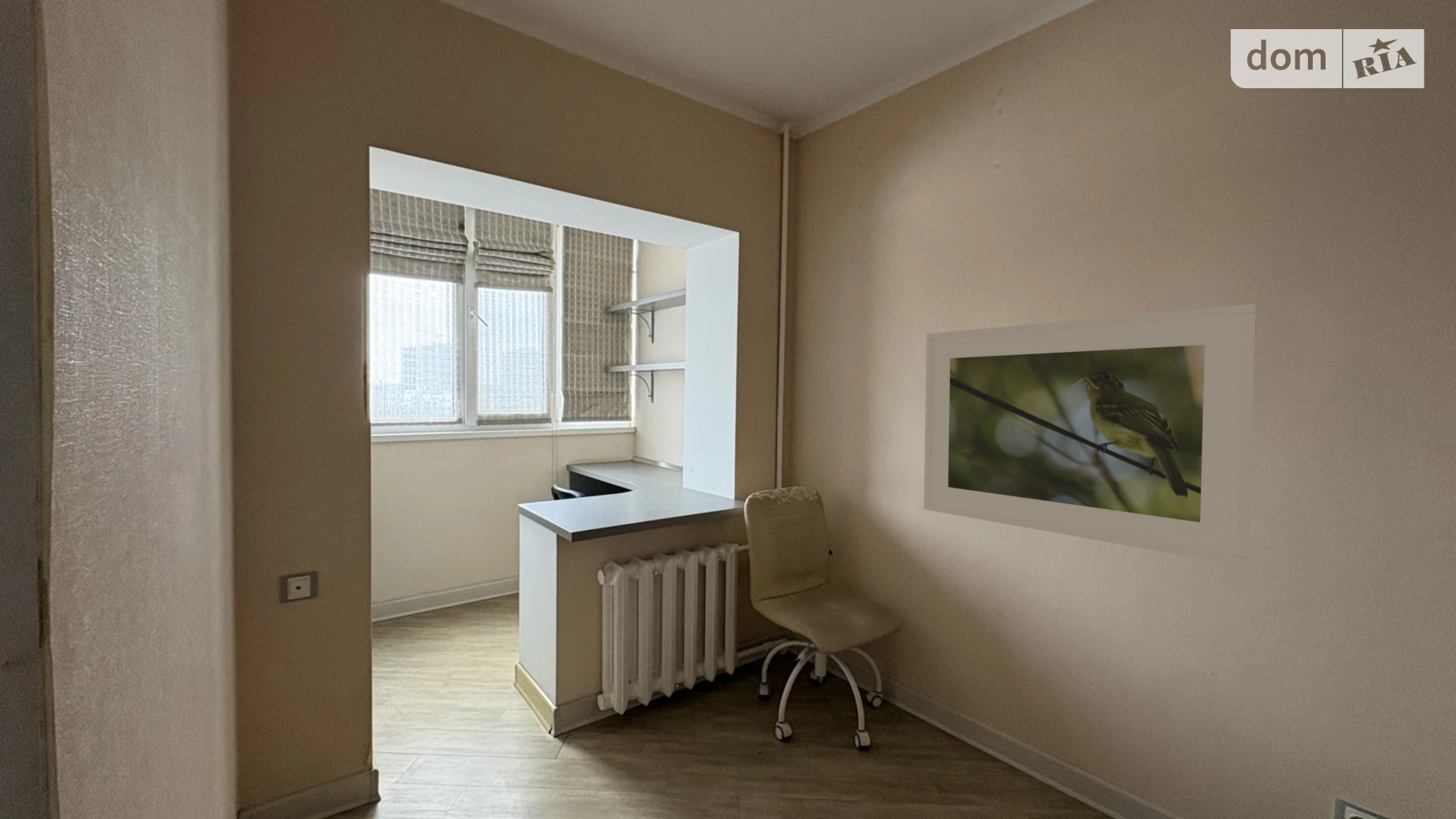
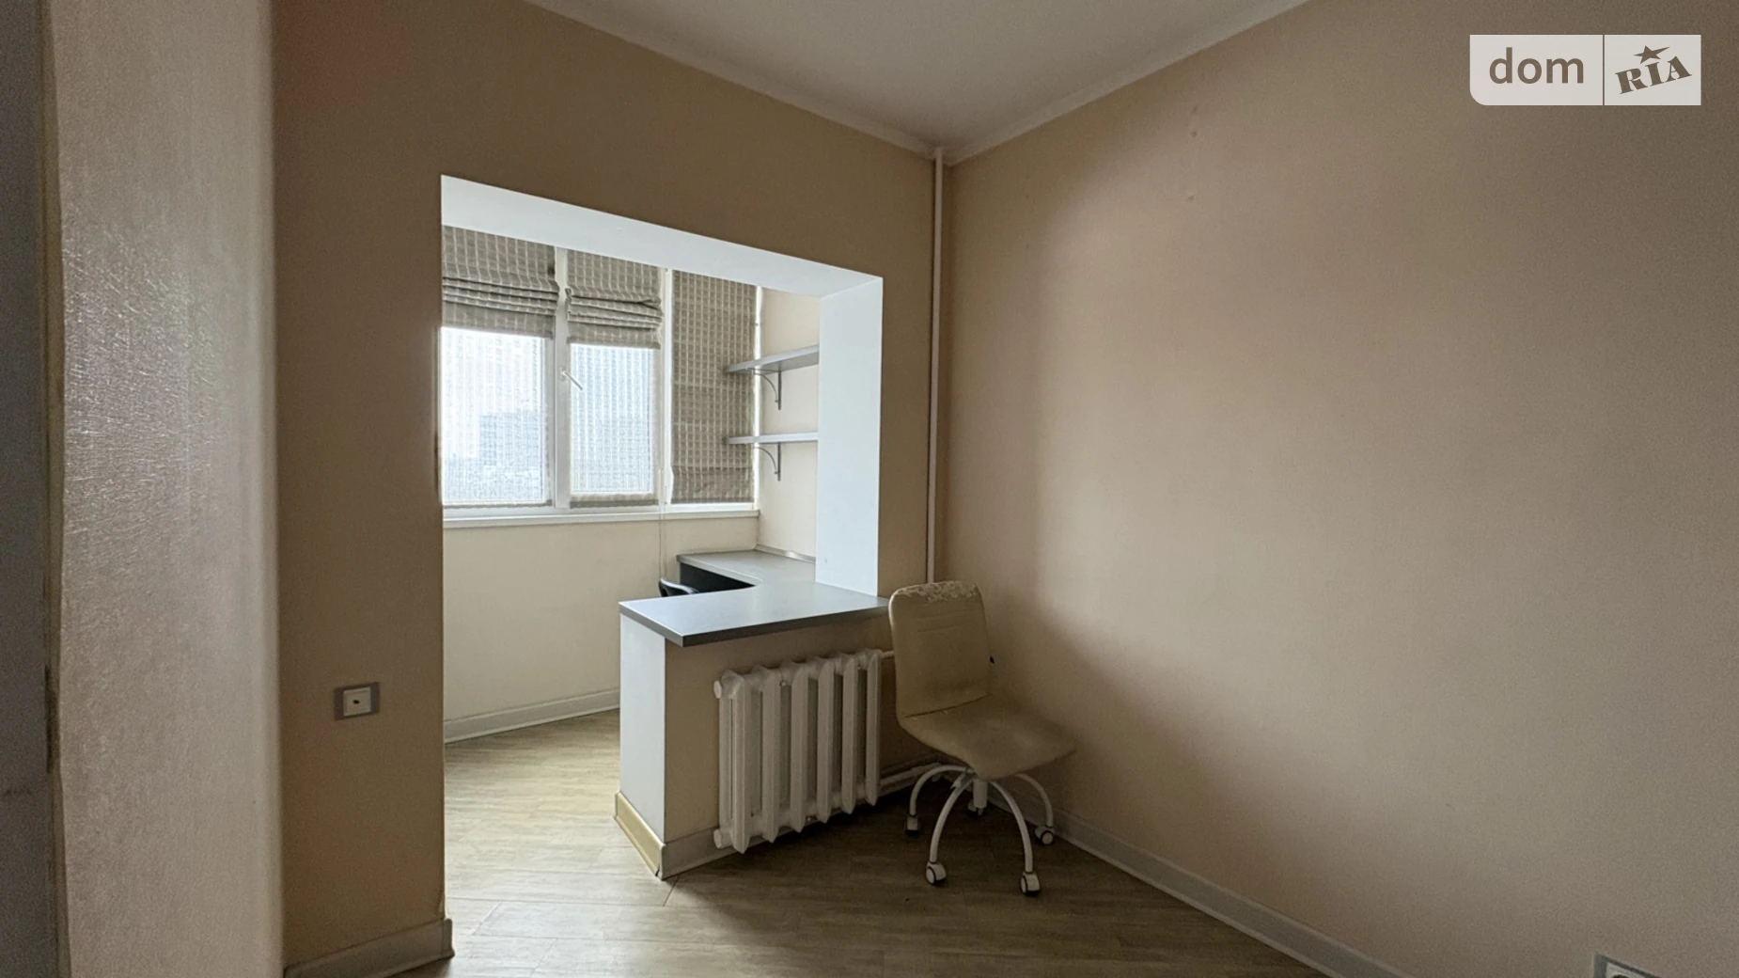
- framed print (1056, 427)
